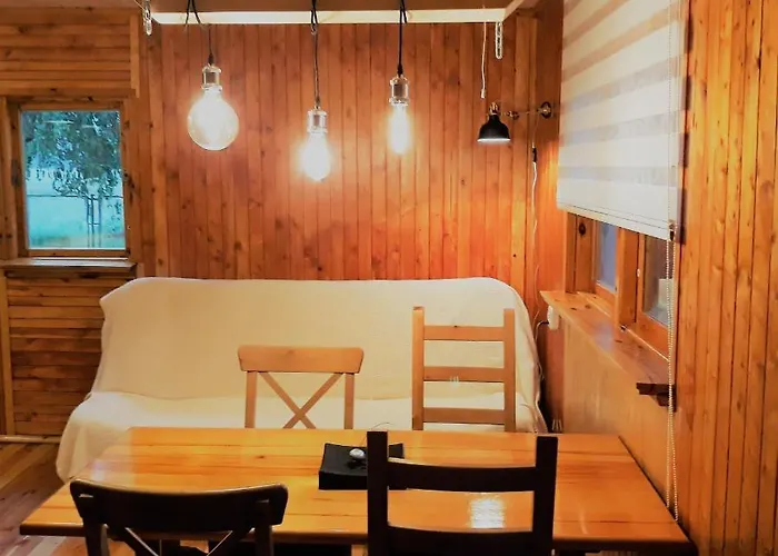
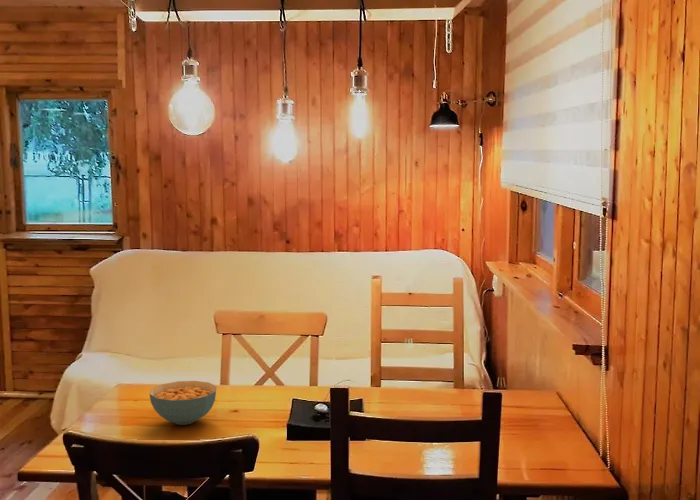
+ cereal bowl (184, 405)
